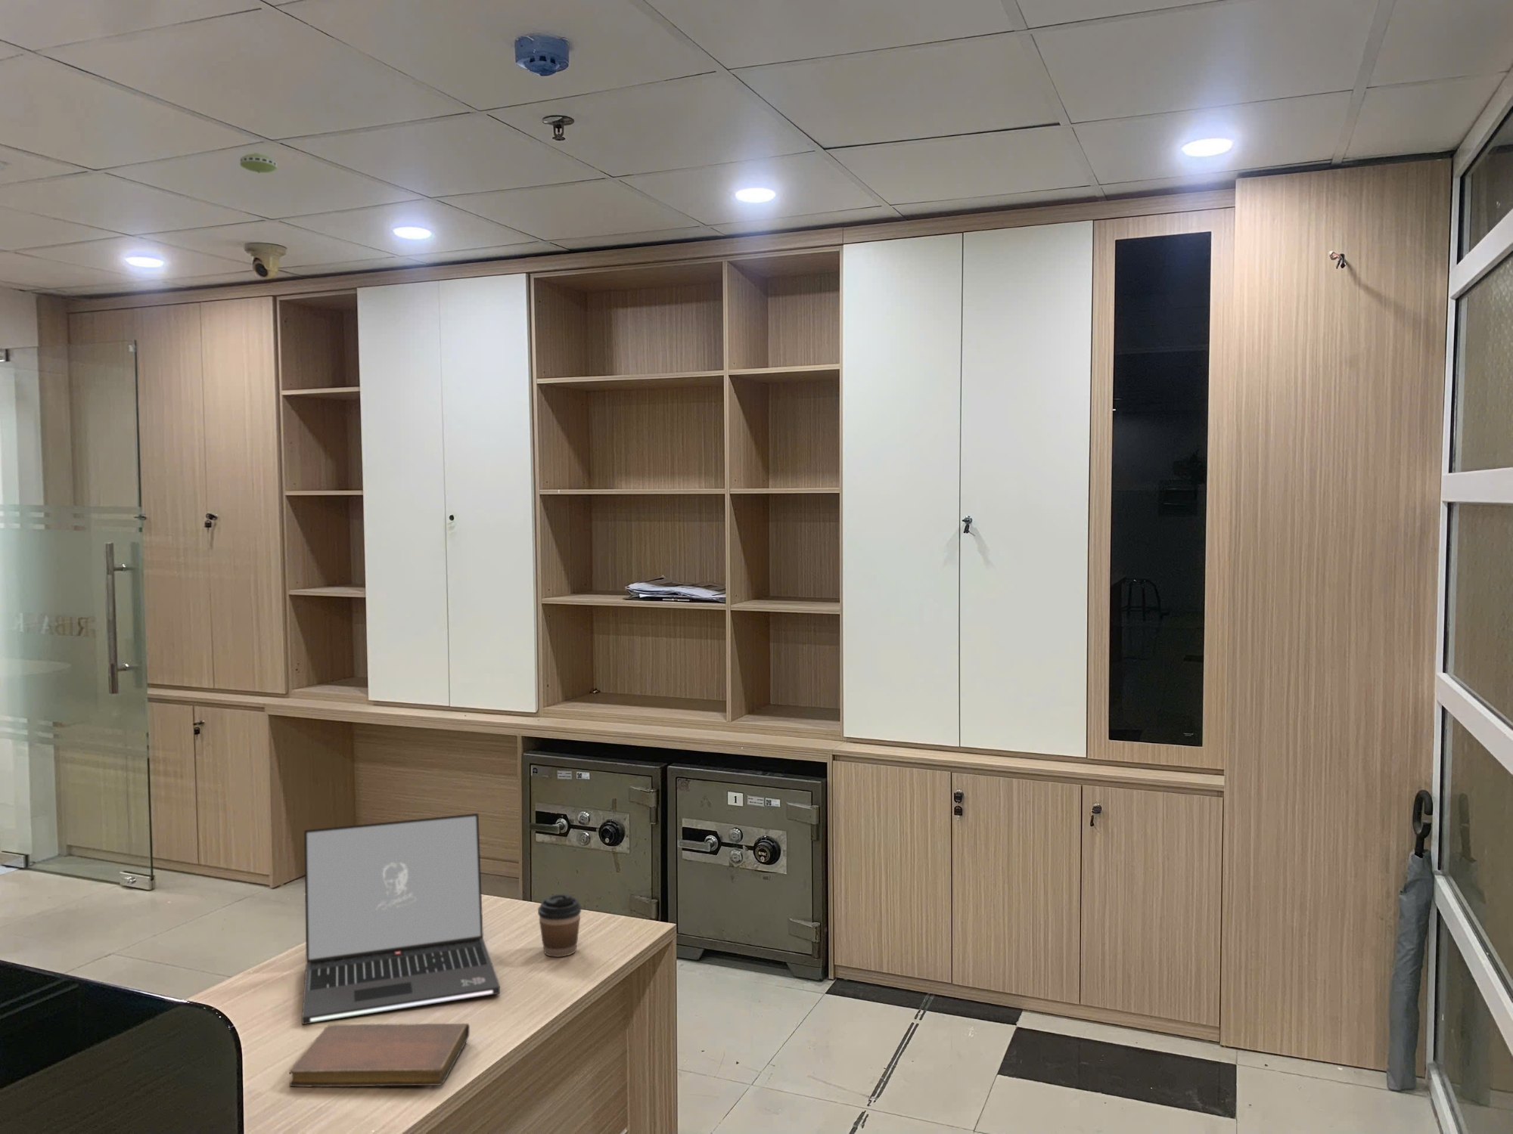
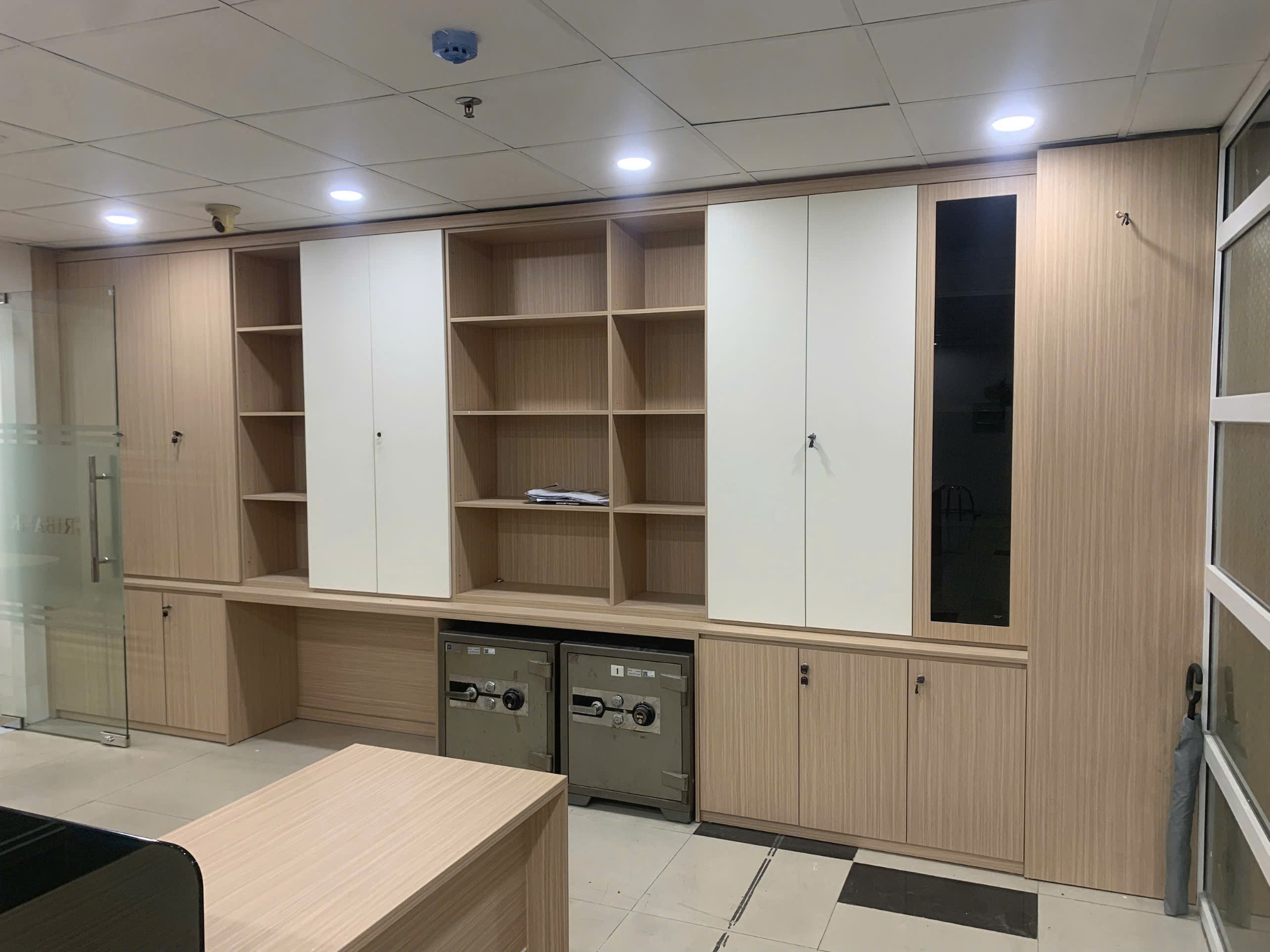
- smoke detector (259, 162)
- coffee cup (560, 922)
- laptop (398, 909)
- notebook (382, 1052)
